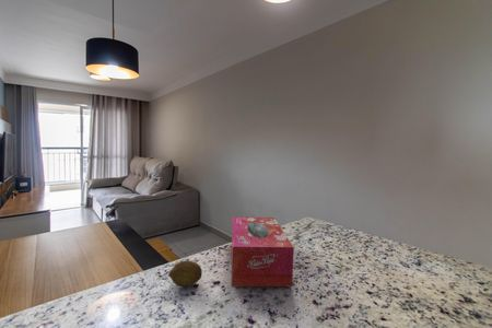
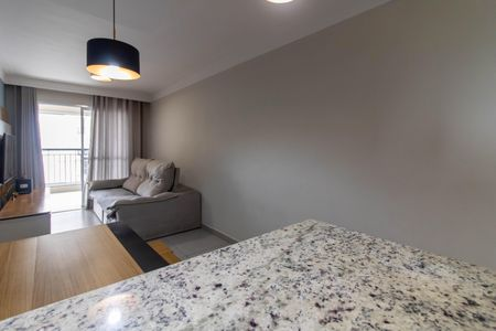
- tissue box (257, 245)
- fruit (185, 273)
